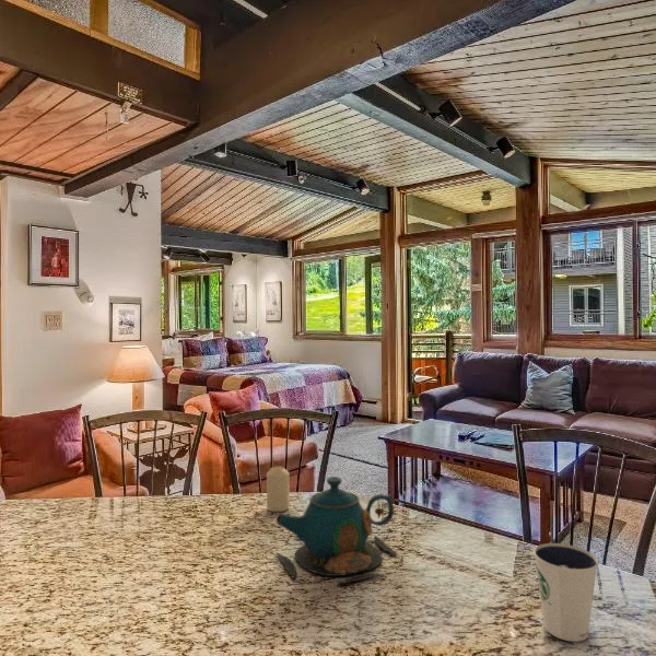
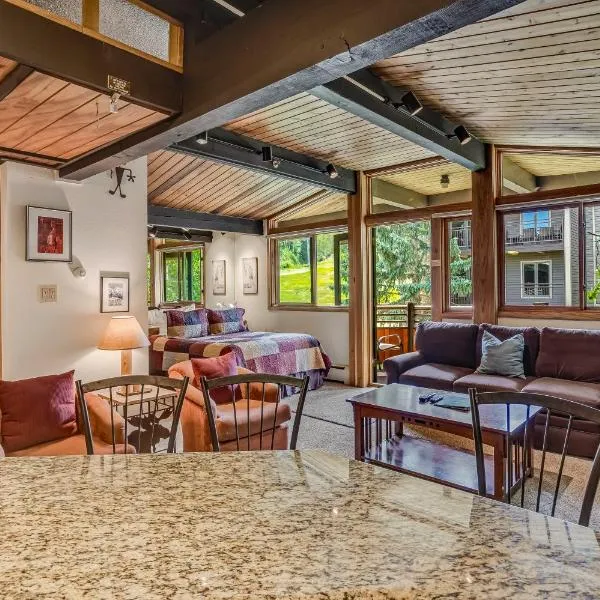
- teapot (339, 516)
- candle (278, 488)
- dixie cup (565, 593)
